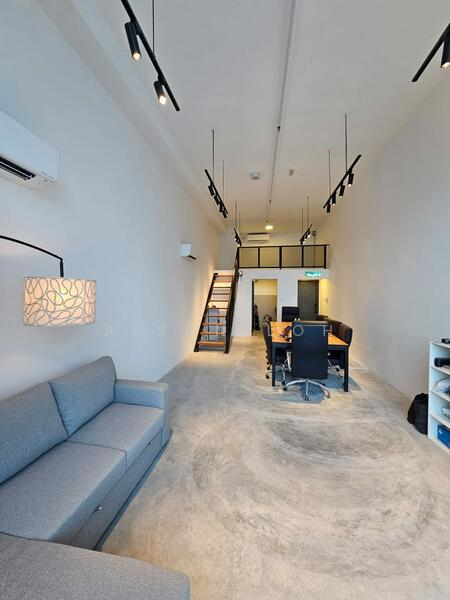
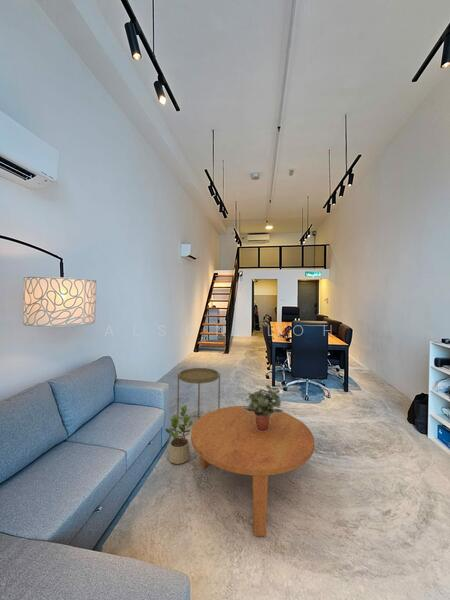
+ side table (198, 397)
+ coffee table (250, 456)
+ potted plant (261, 407)
+ potted plant (177, 431)
